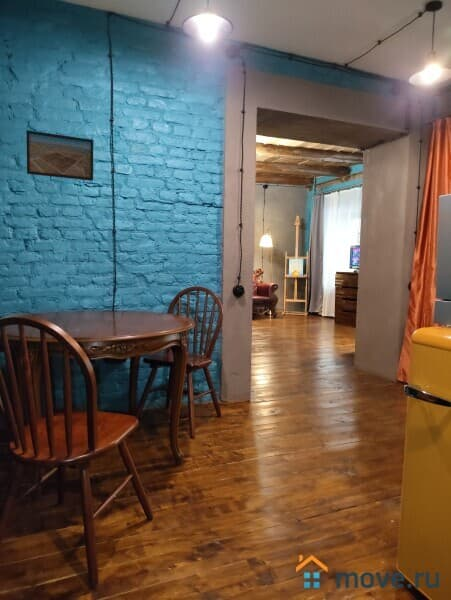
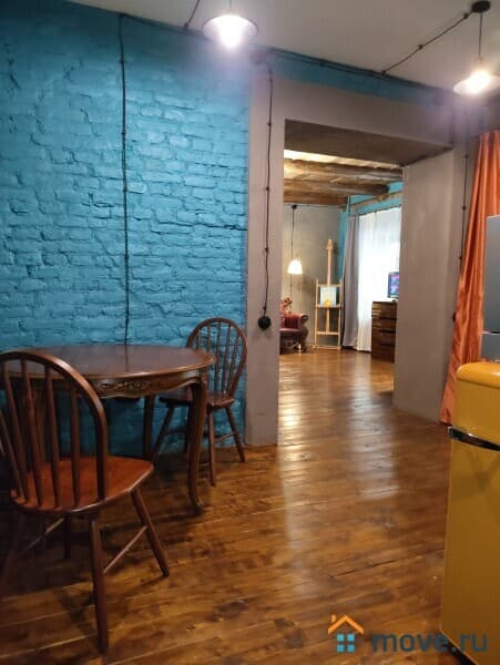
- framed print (60, 156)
